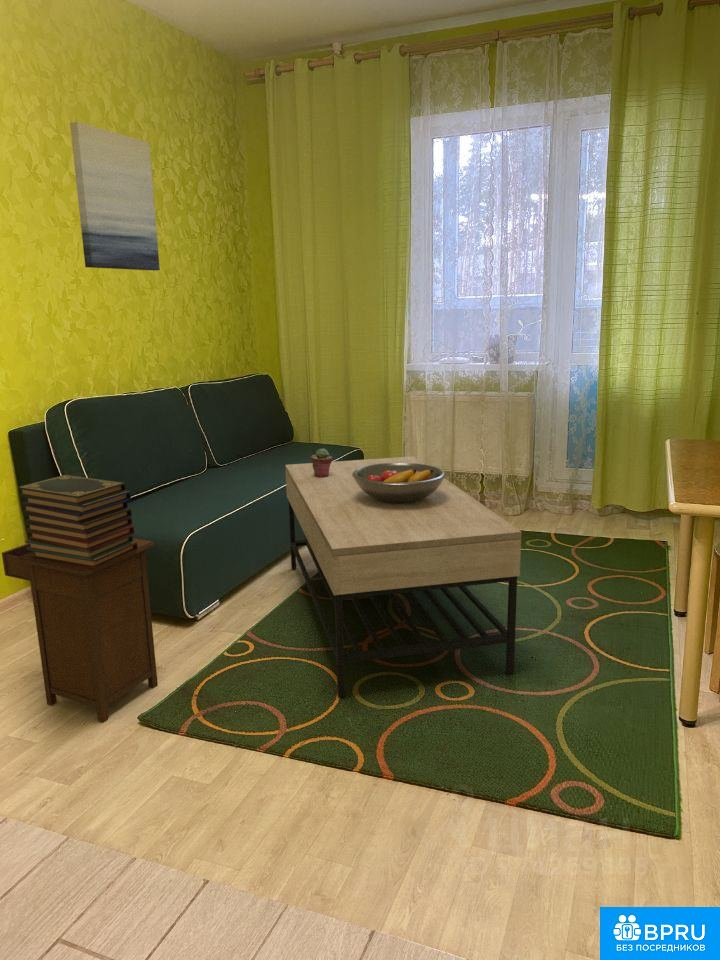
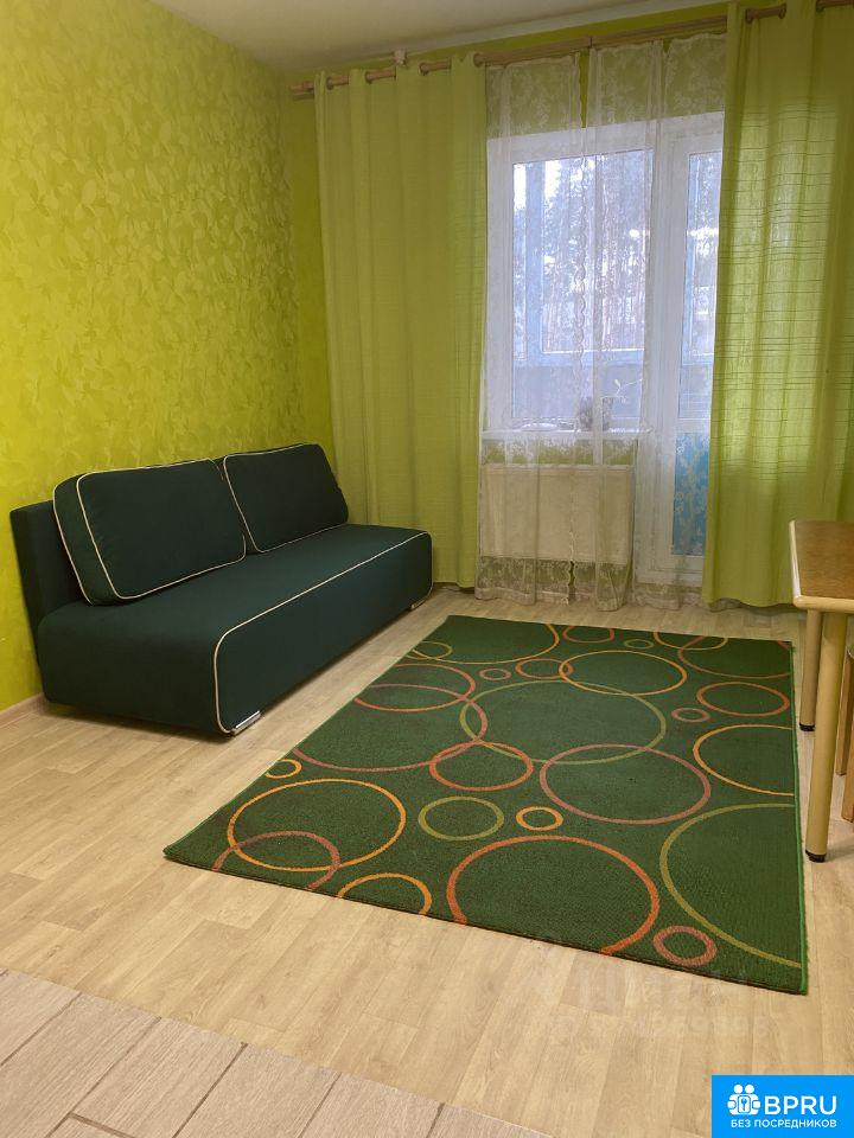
- nightstand (81, 620)
- coffee table (382, 553)
- book stack (77, 519)
- potted succulent (321, 461)
- fruit bowl (398, 481)
- wall art (118, 202)
